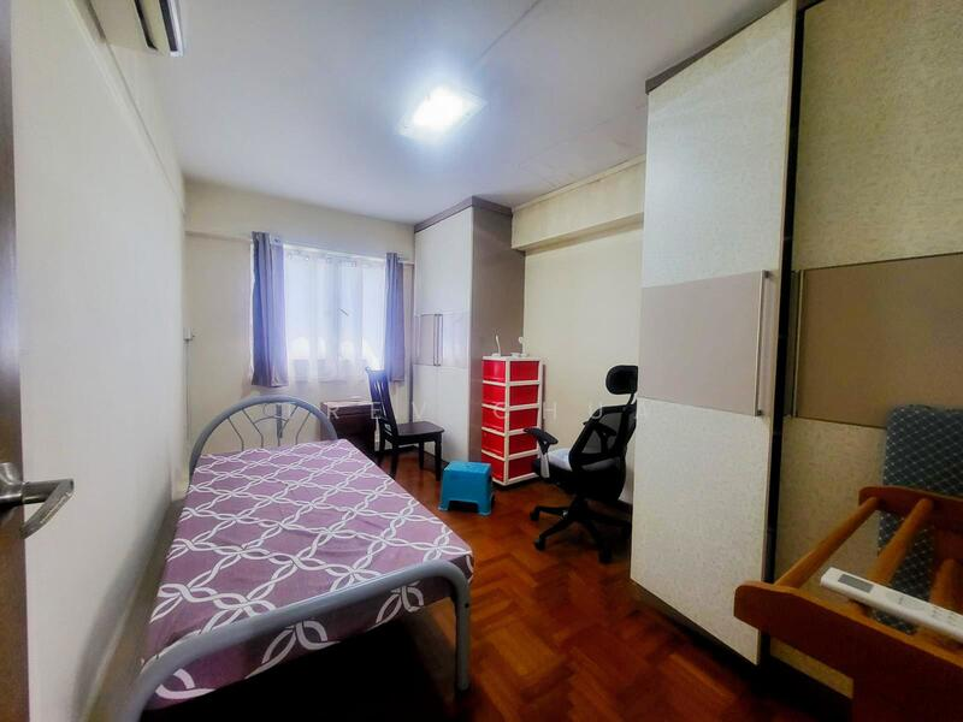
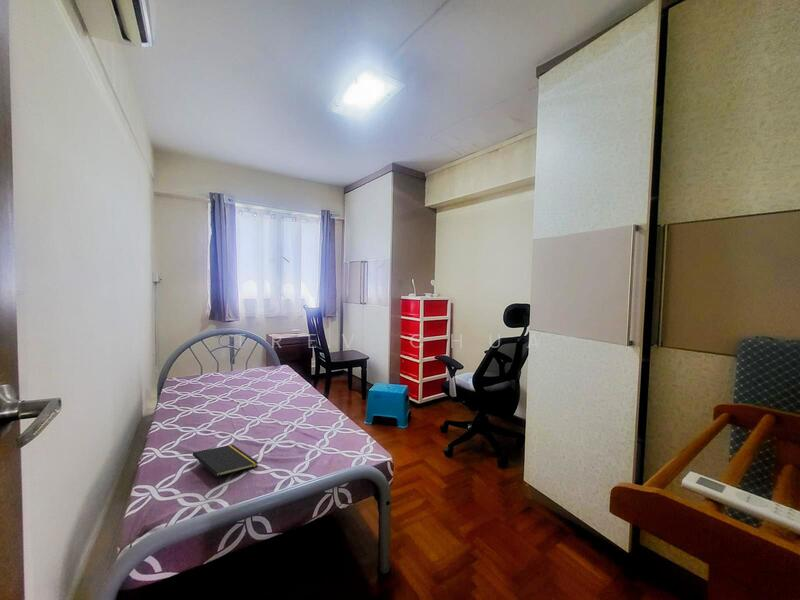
+ notepad (225, 459)
